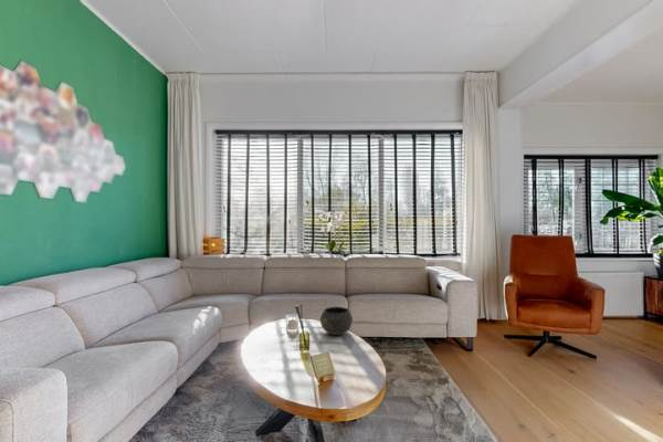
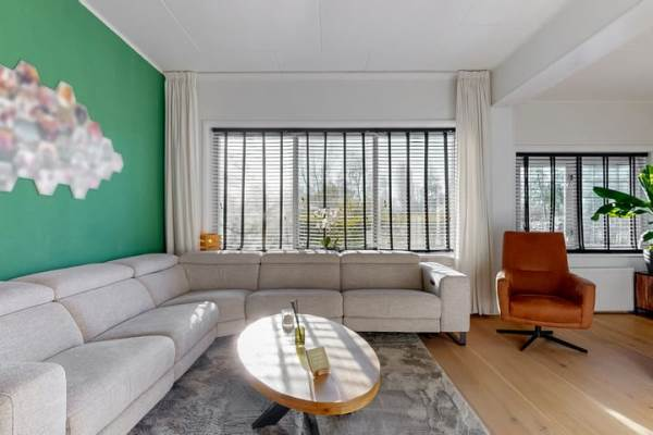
- bowl (336, 320)
